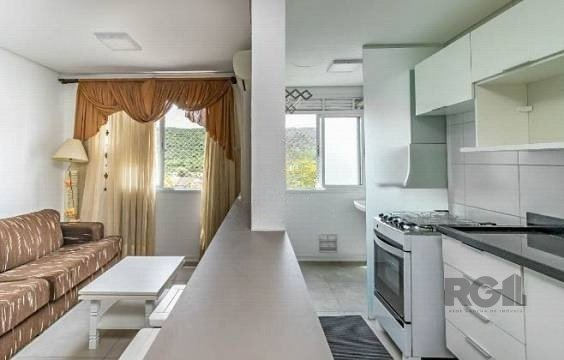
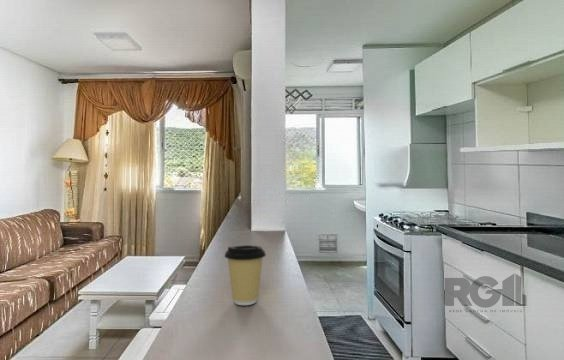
+ coffee cup (245, 273)
